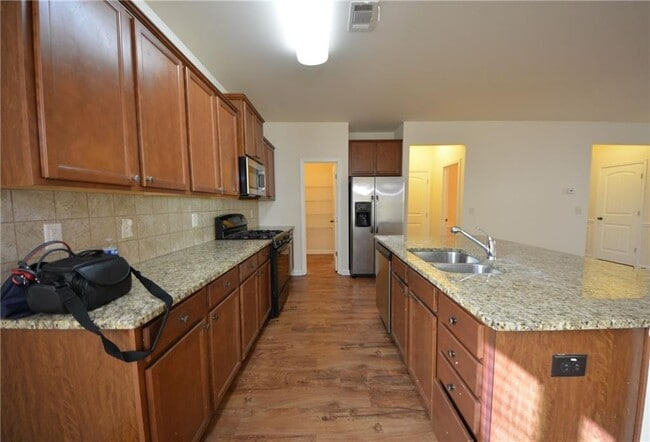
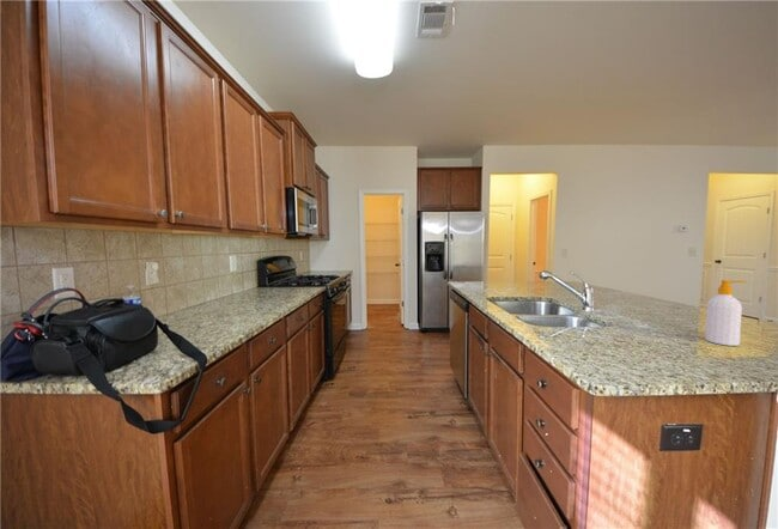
+ soap bottle (725, 311)
